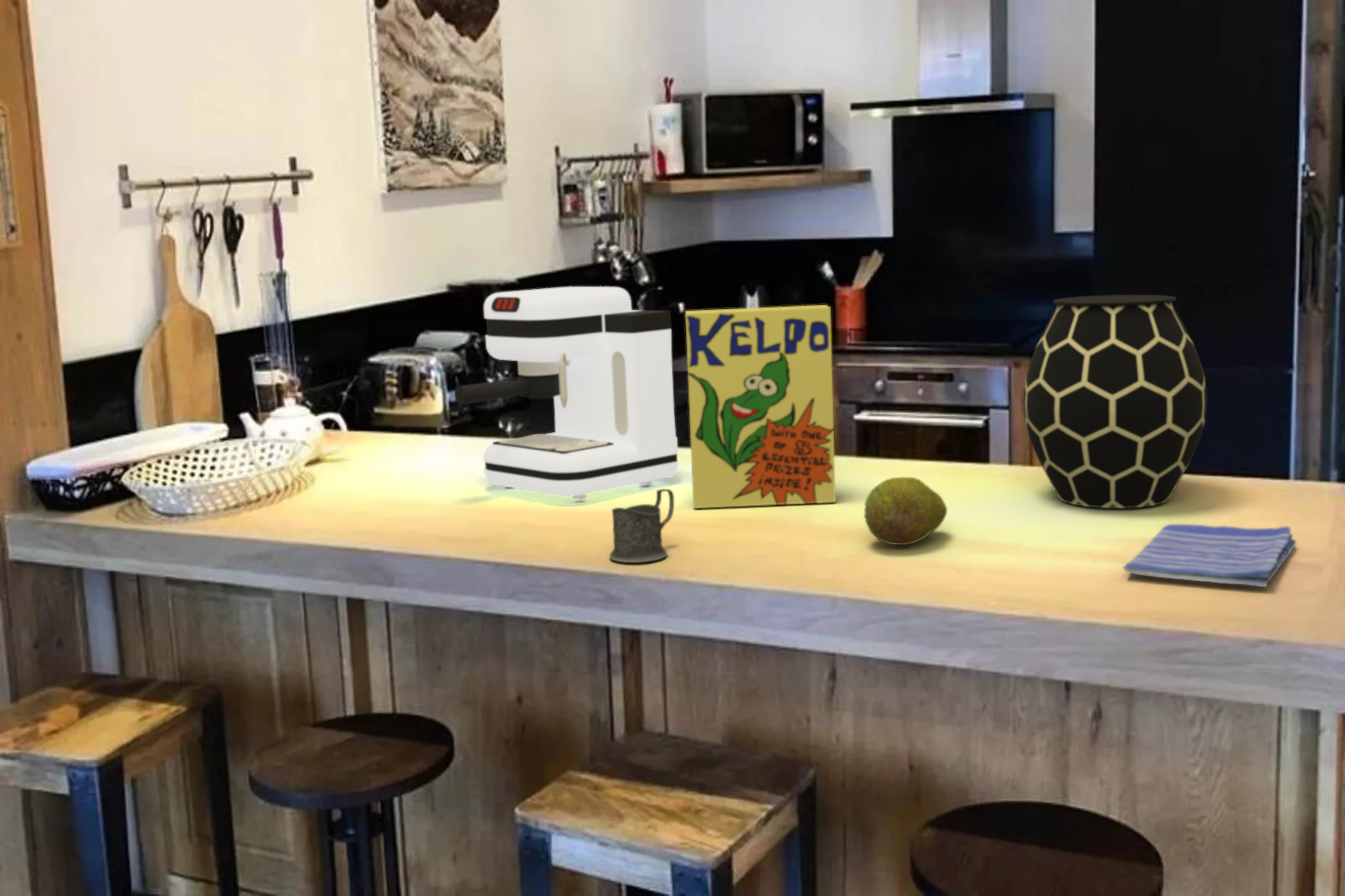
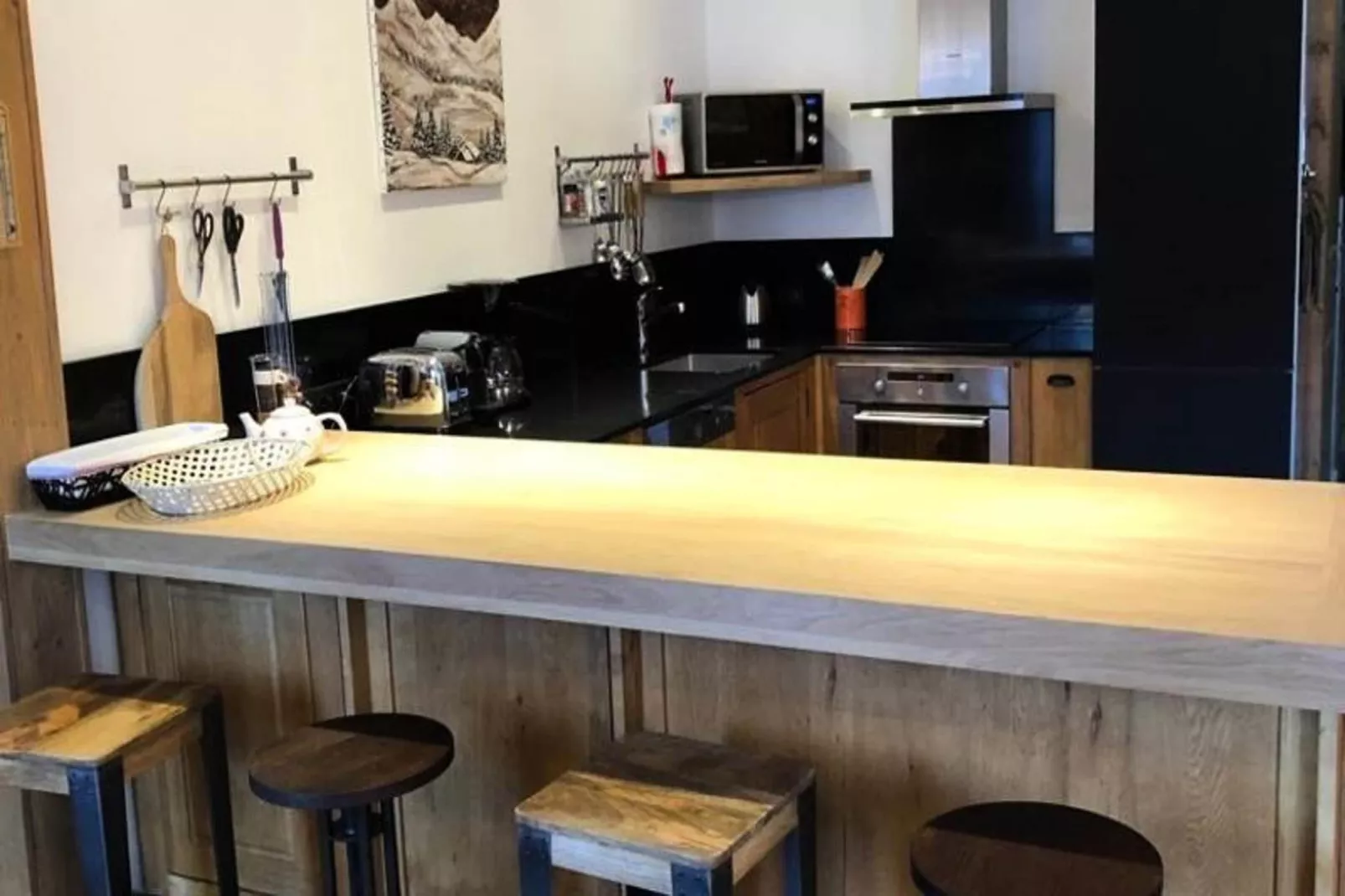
- dish towel (1212, 550)
- mug (646, 523)
- coffee maker (570, 389)
- fruit (905, 508)
- vase (1113, 399)
- cereal box (760, 406)
